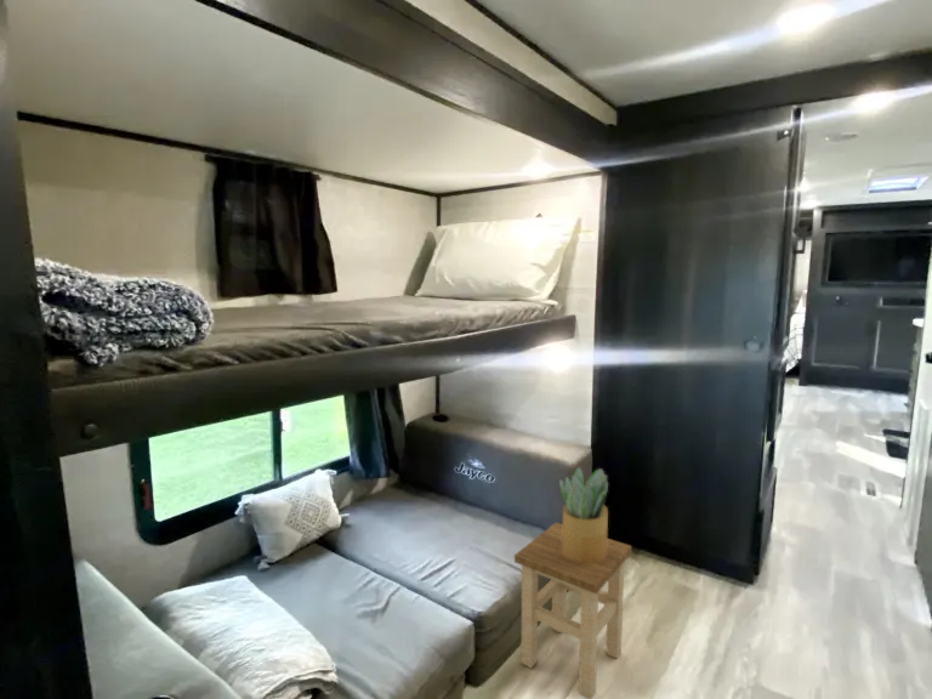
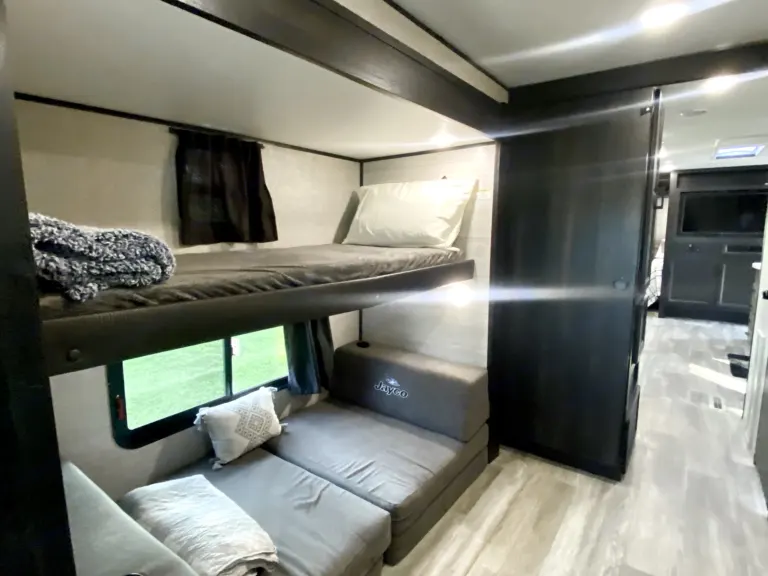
- potted plant (586, 511)
- stool (566, 604)
